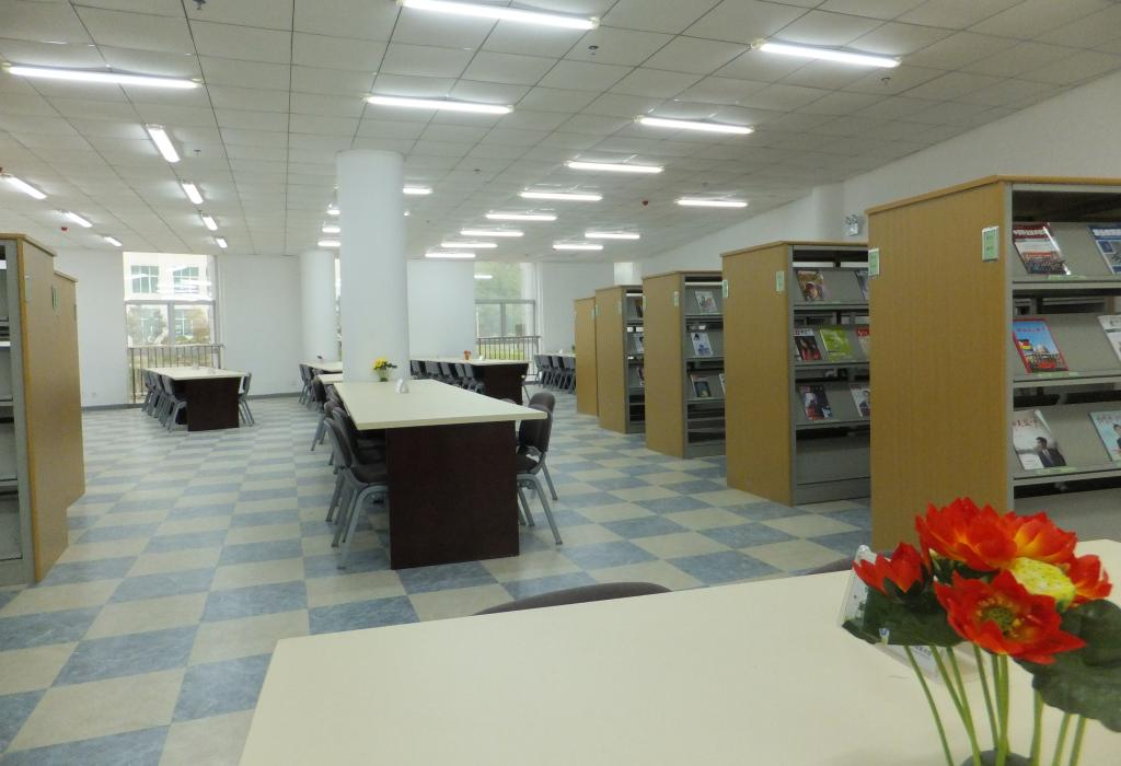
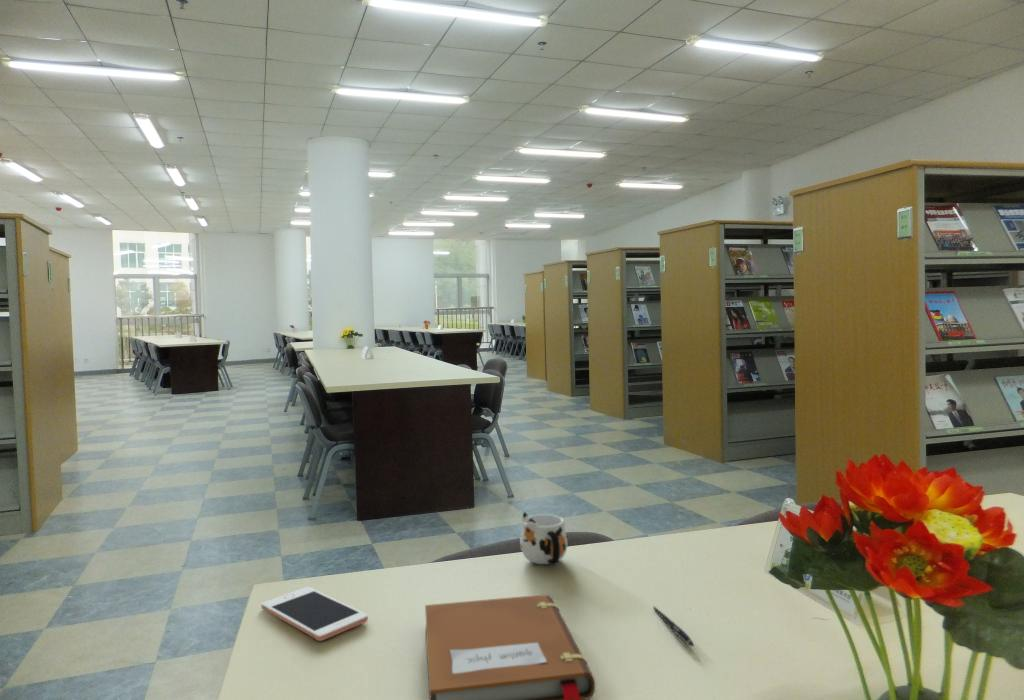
+ mug (545, 538)
+ cell phone (313, 611)
+ notebook (502, 649)
+ pen (672, 623)
